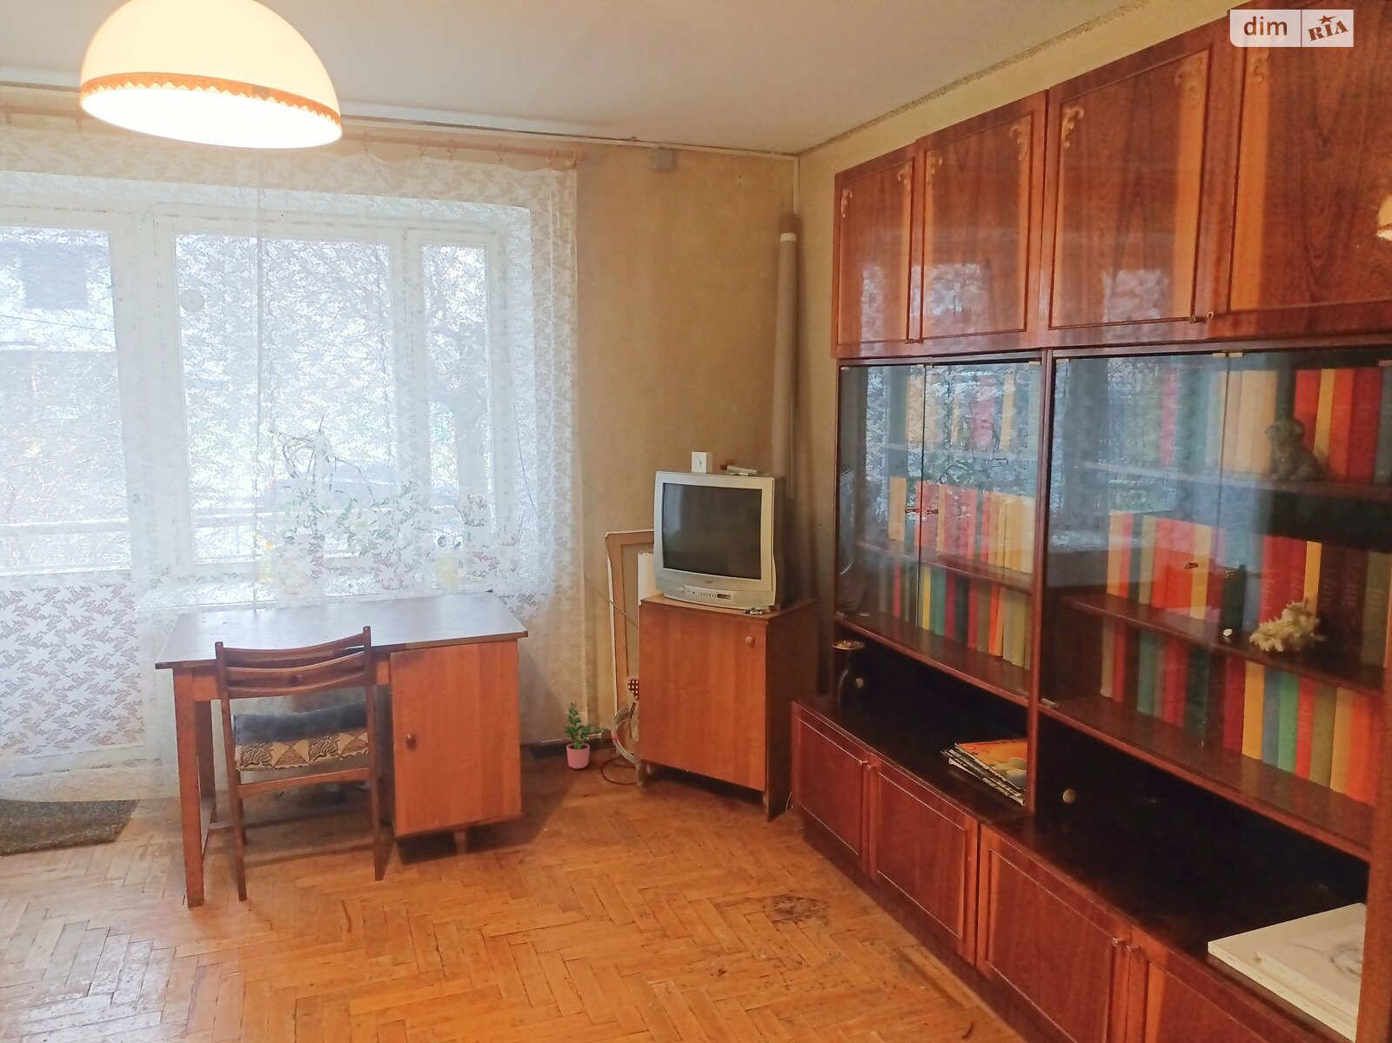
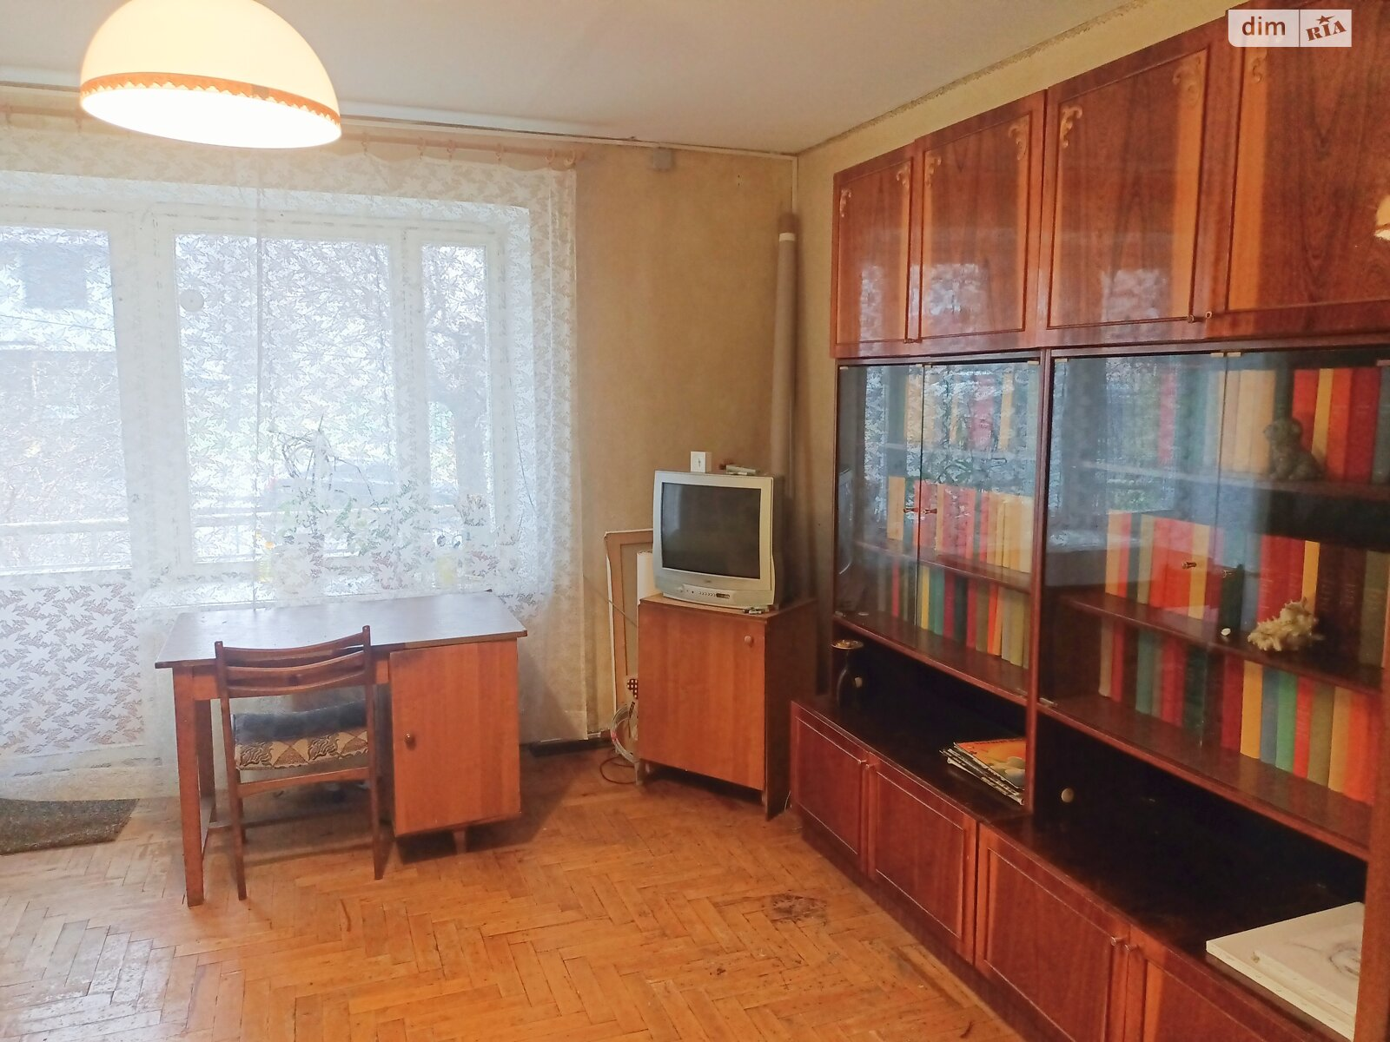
- potted plant (587, 736)
